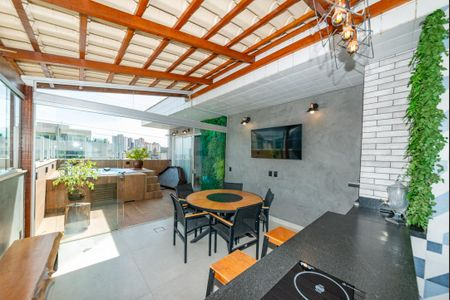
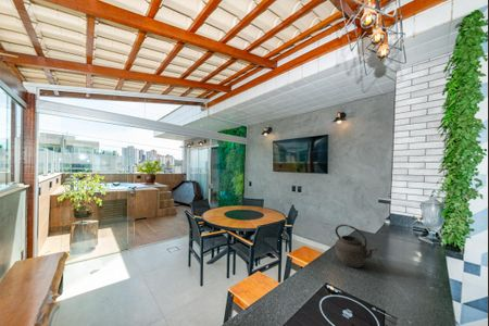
+ kettle (354, 244)
